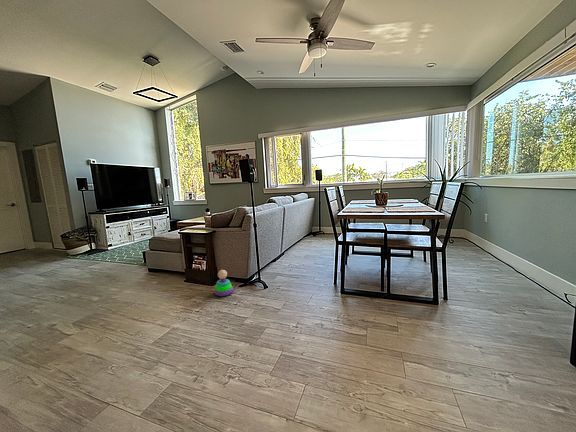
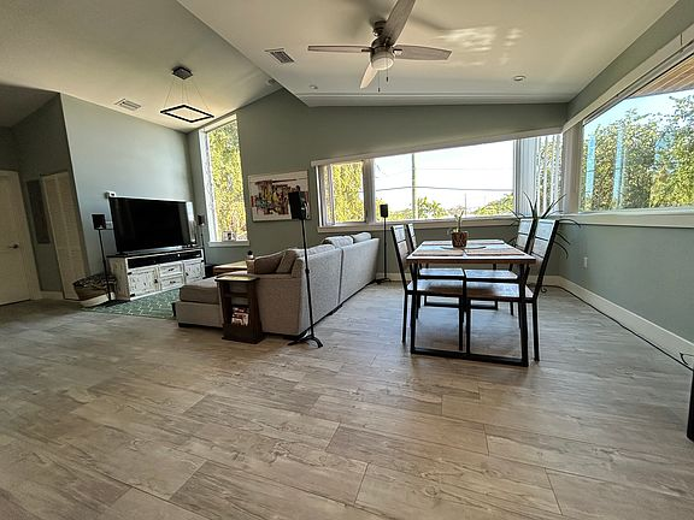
- stacking toy (223, 281)
